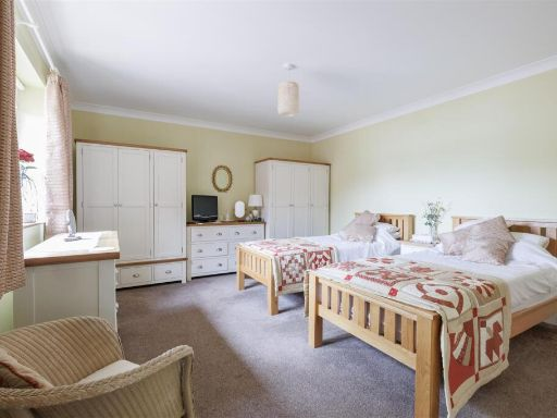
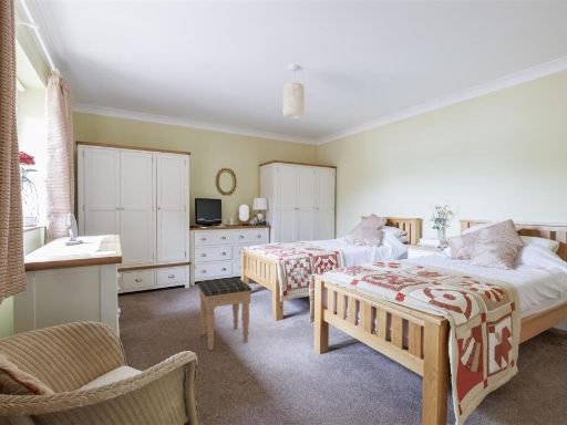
+ footstool (221, 305)
